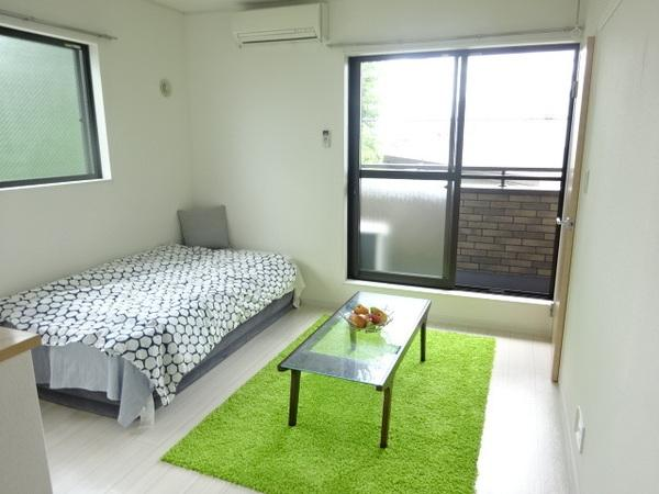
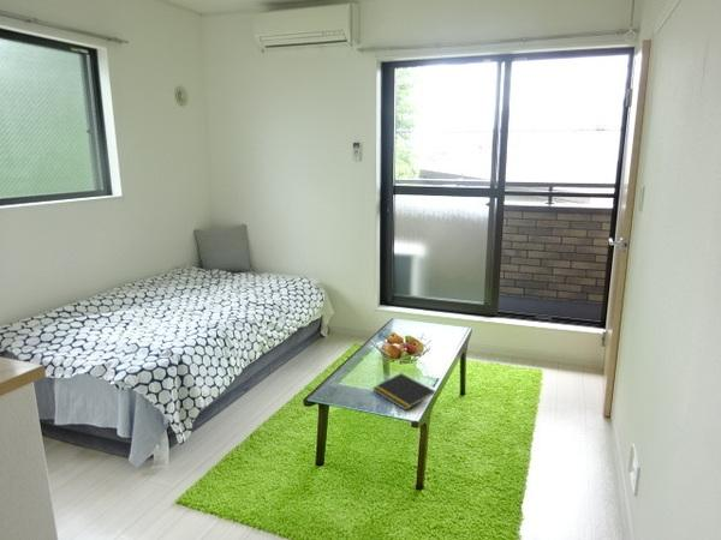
+ notepad (403, 390)
